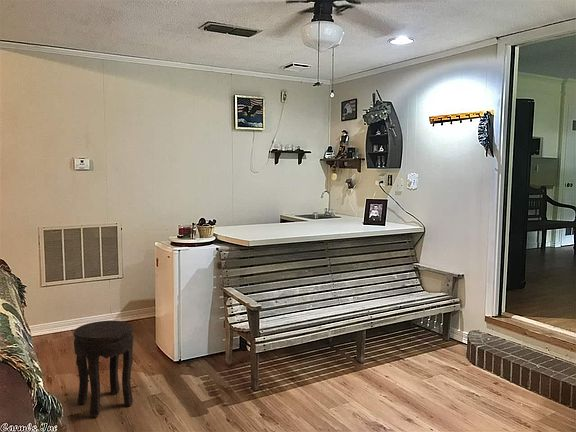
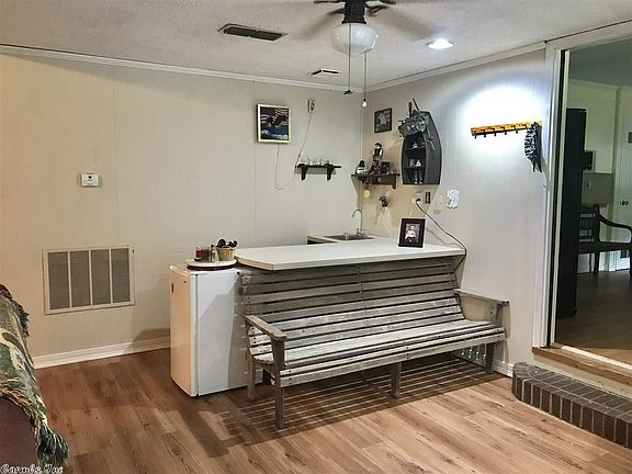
- side table (110, 366)
